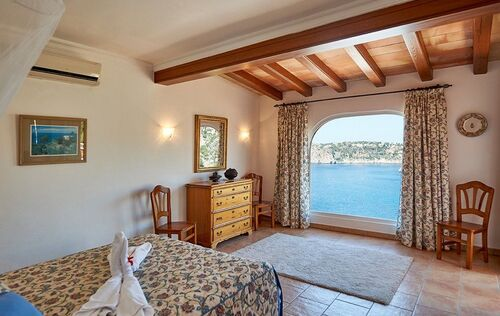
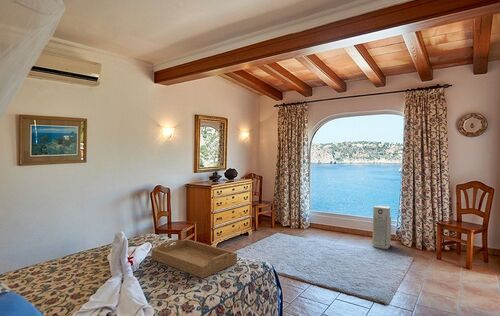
+ serving tray (193, 254)
+ air purifier (382, 226)
